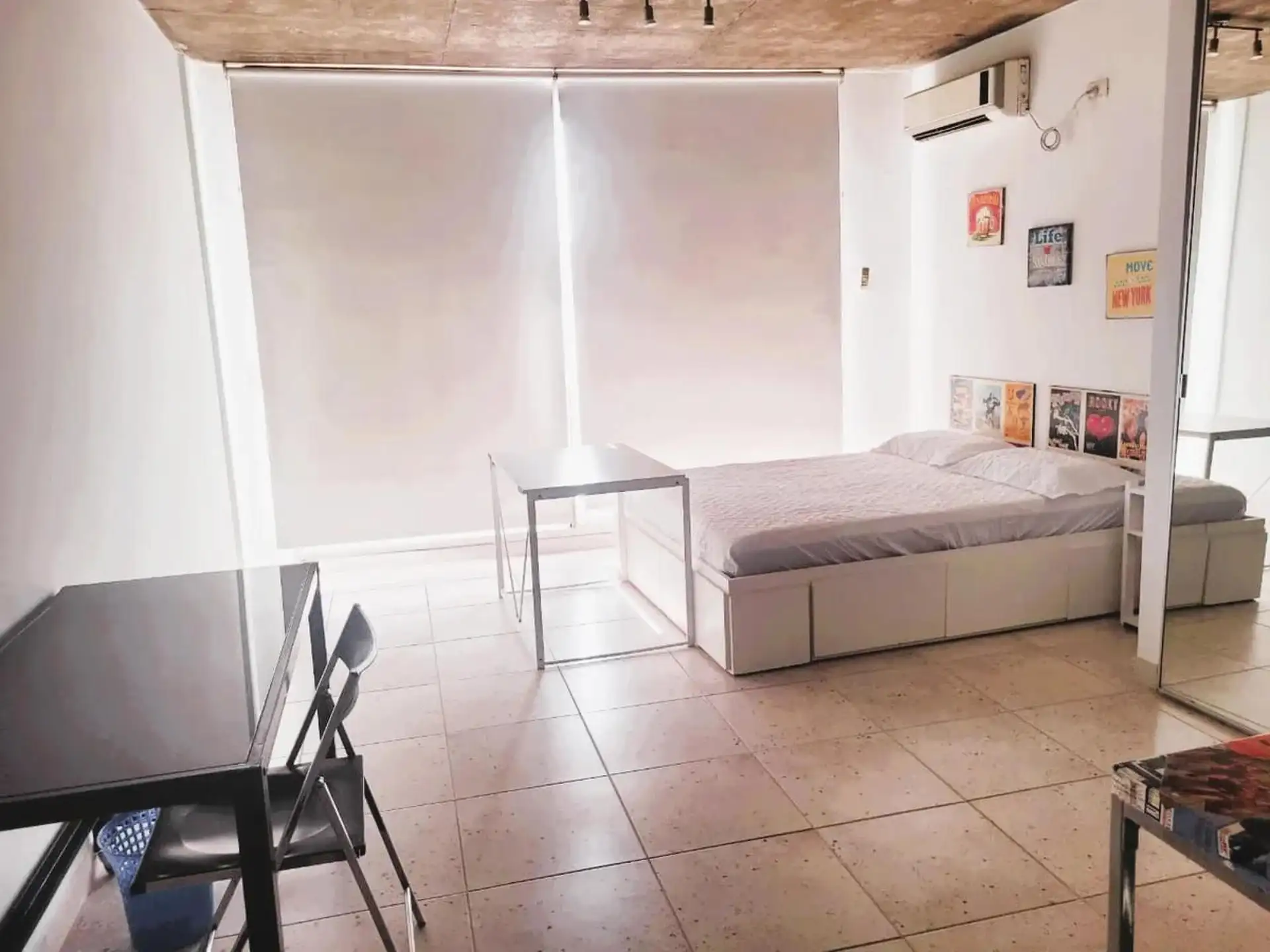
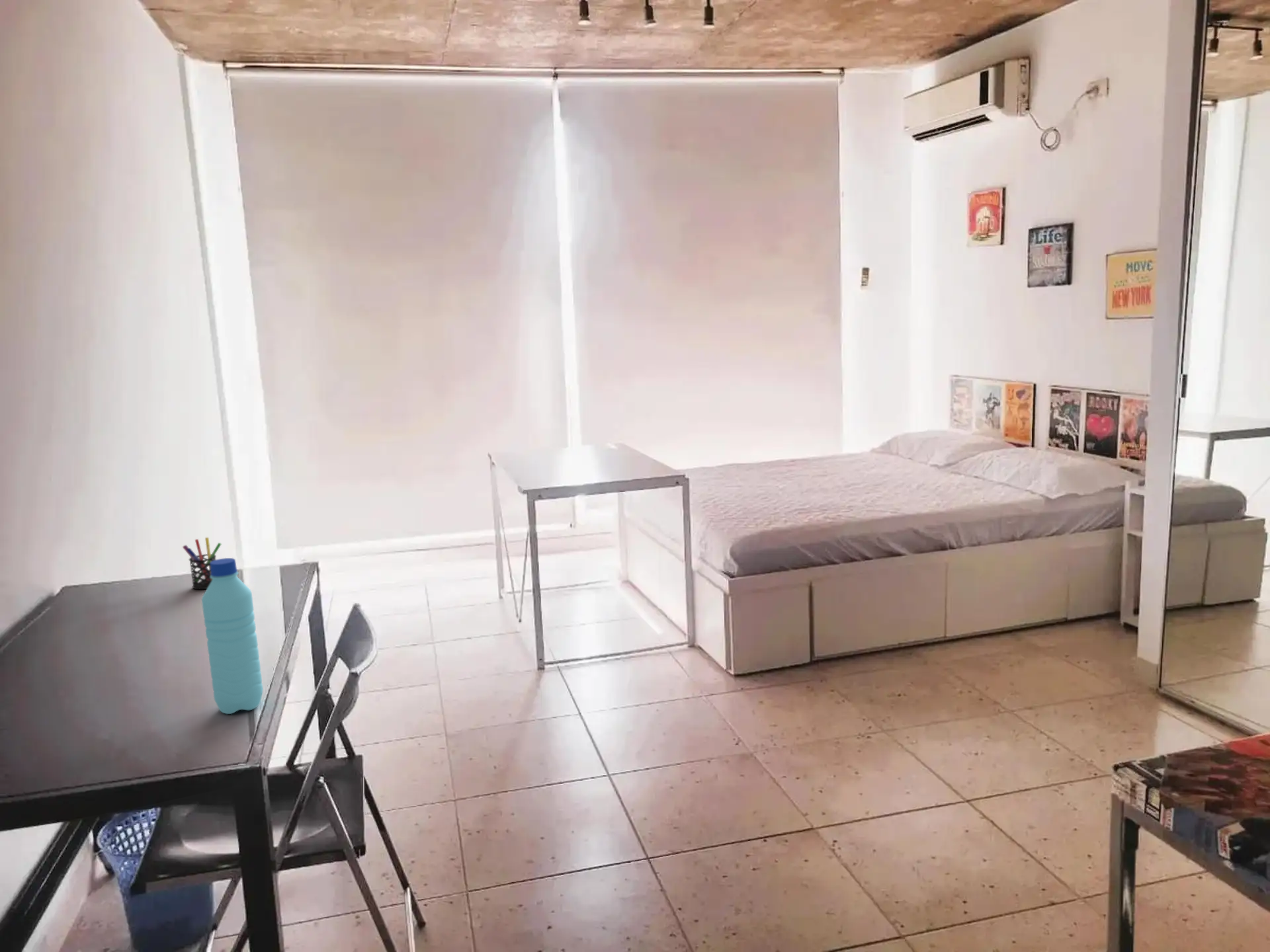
+ pen holder (205, 561)
+ water bottle (232, 635)
